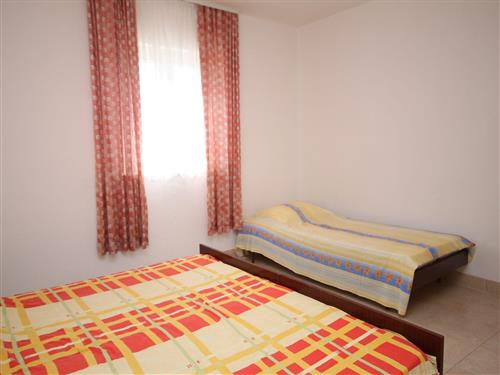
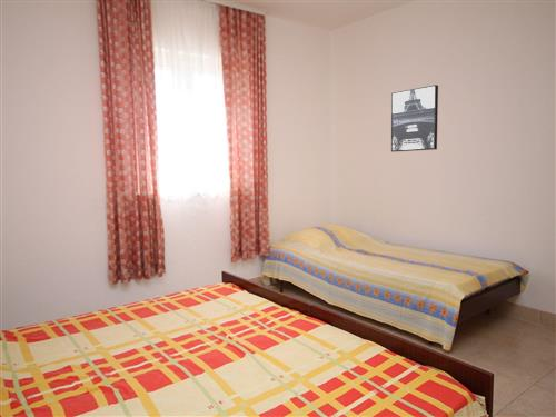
+ wall art (413, 120)
